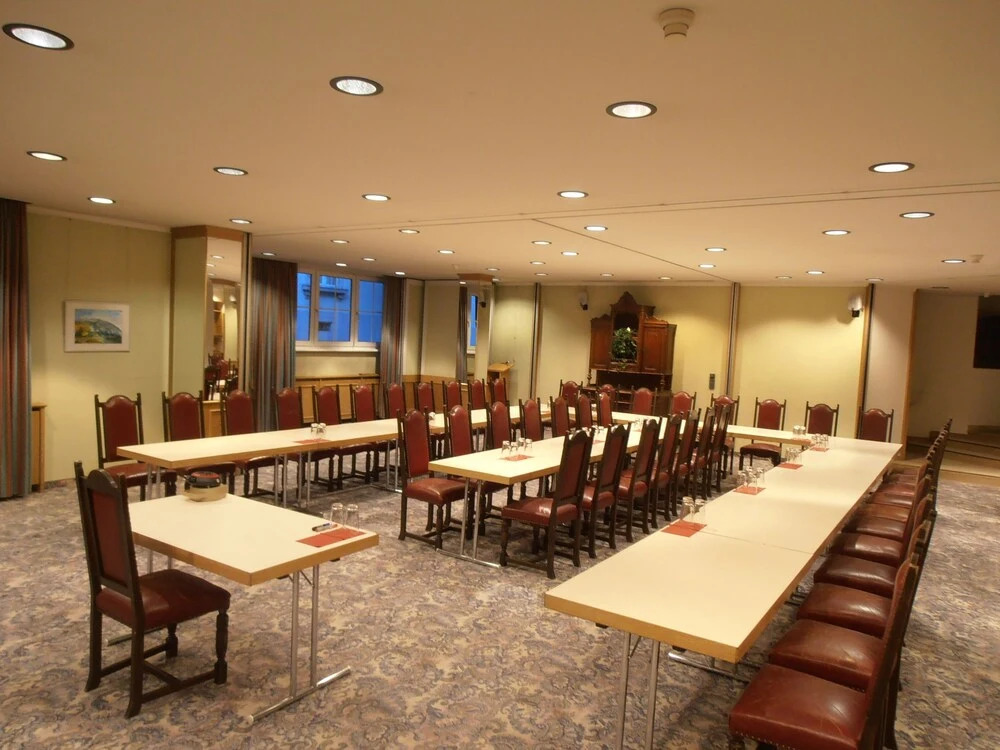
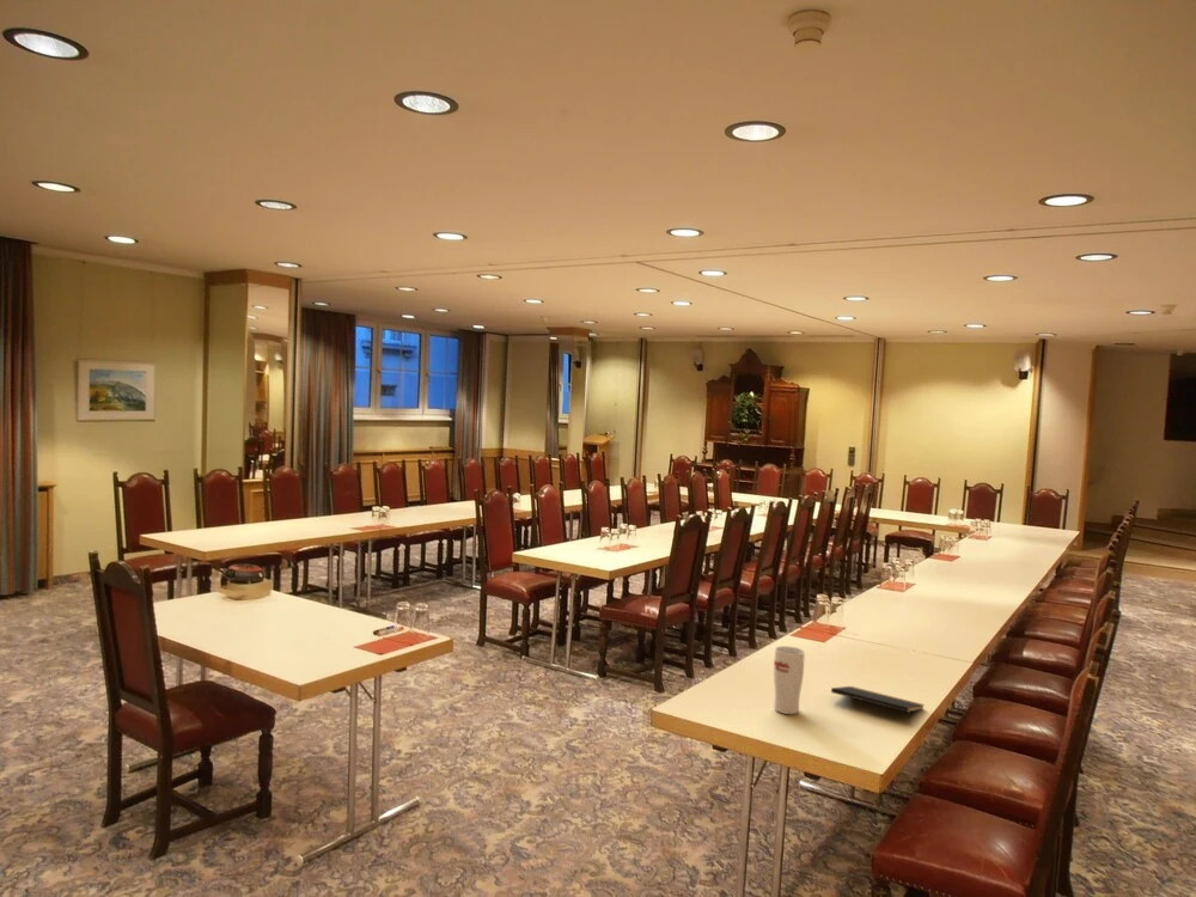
+ cup (787, 679)
+ notepad (877, 698)
